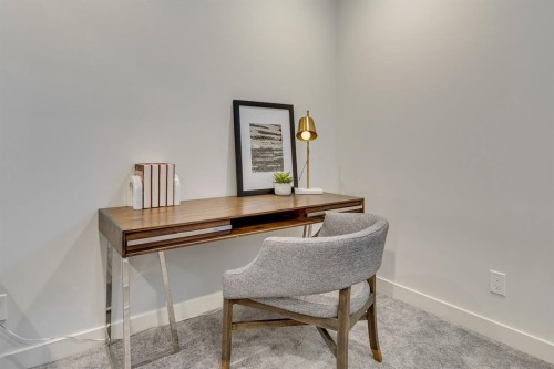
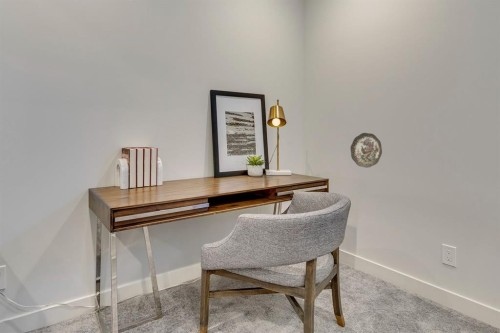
+ decorative plate (366, 150)
